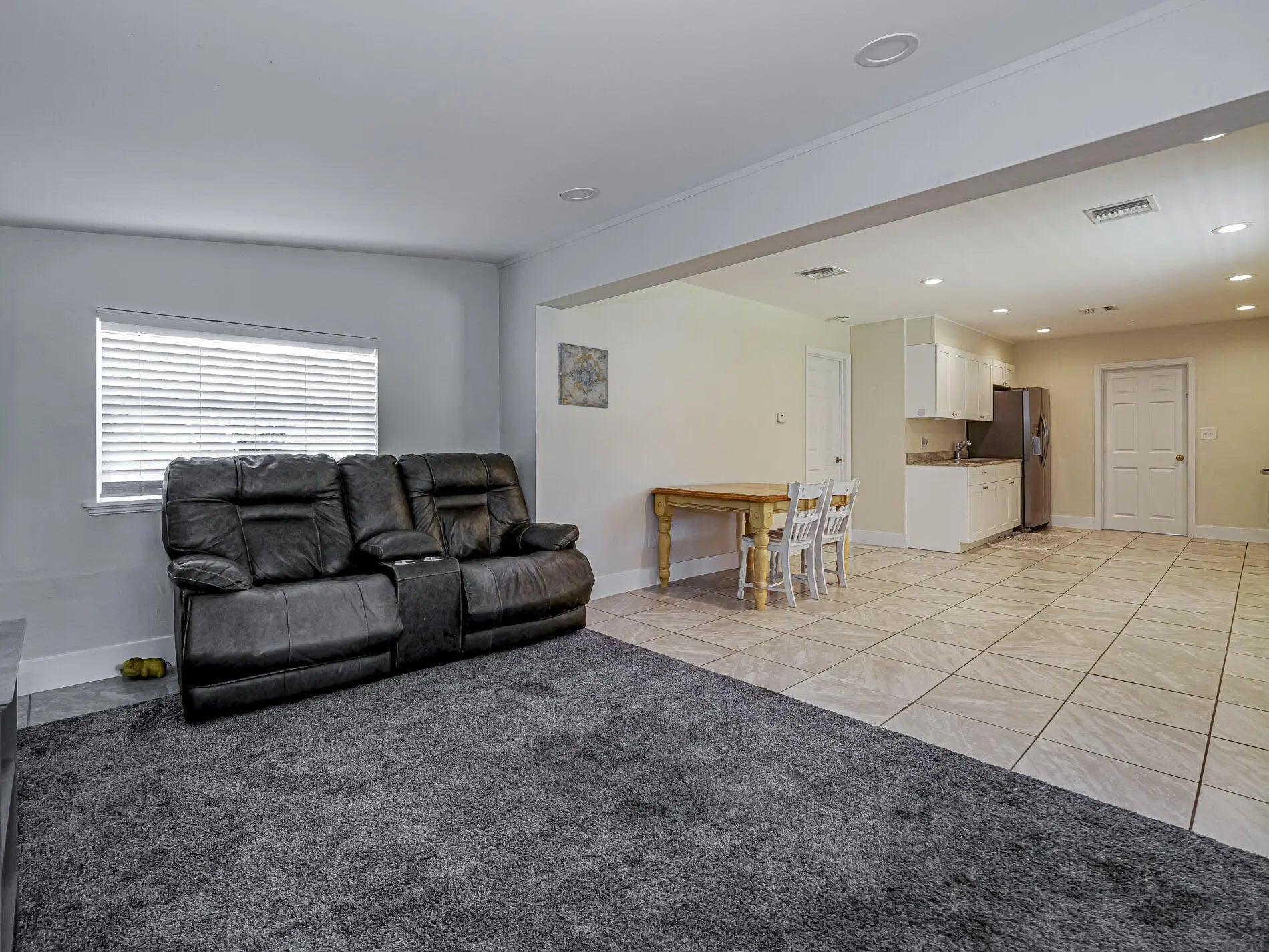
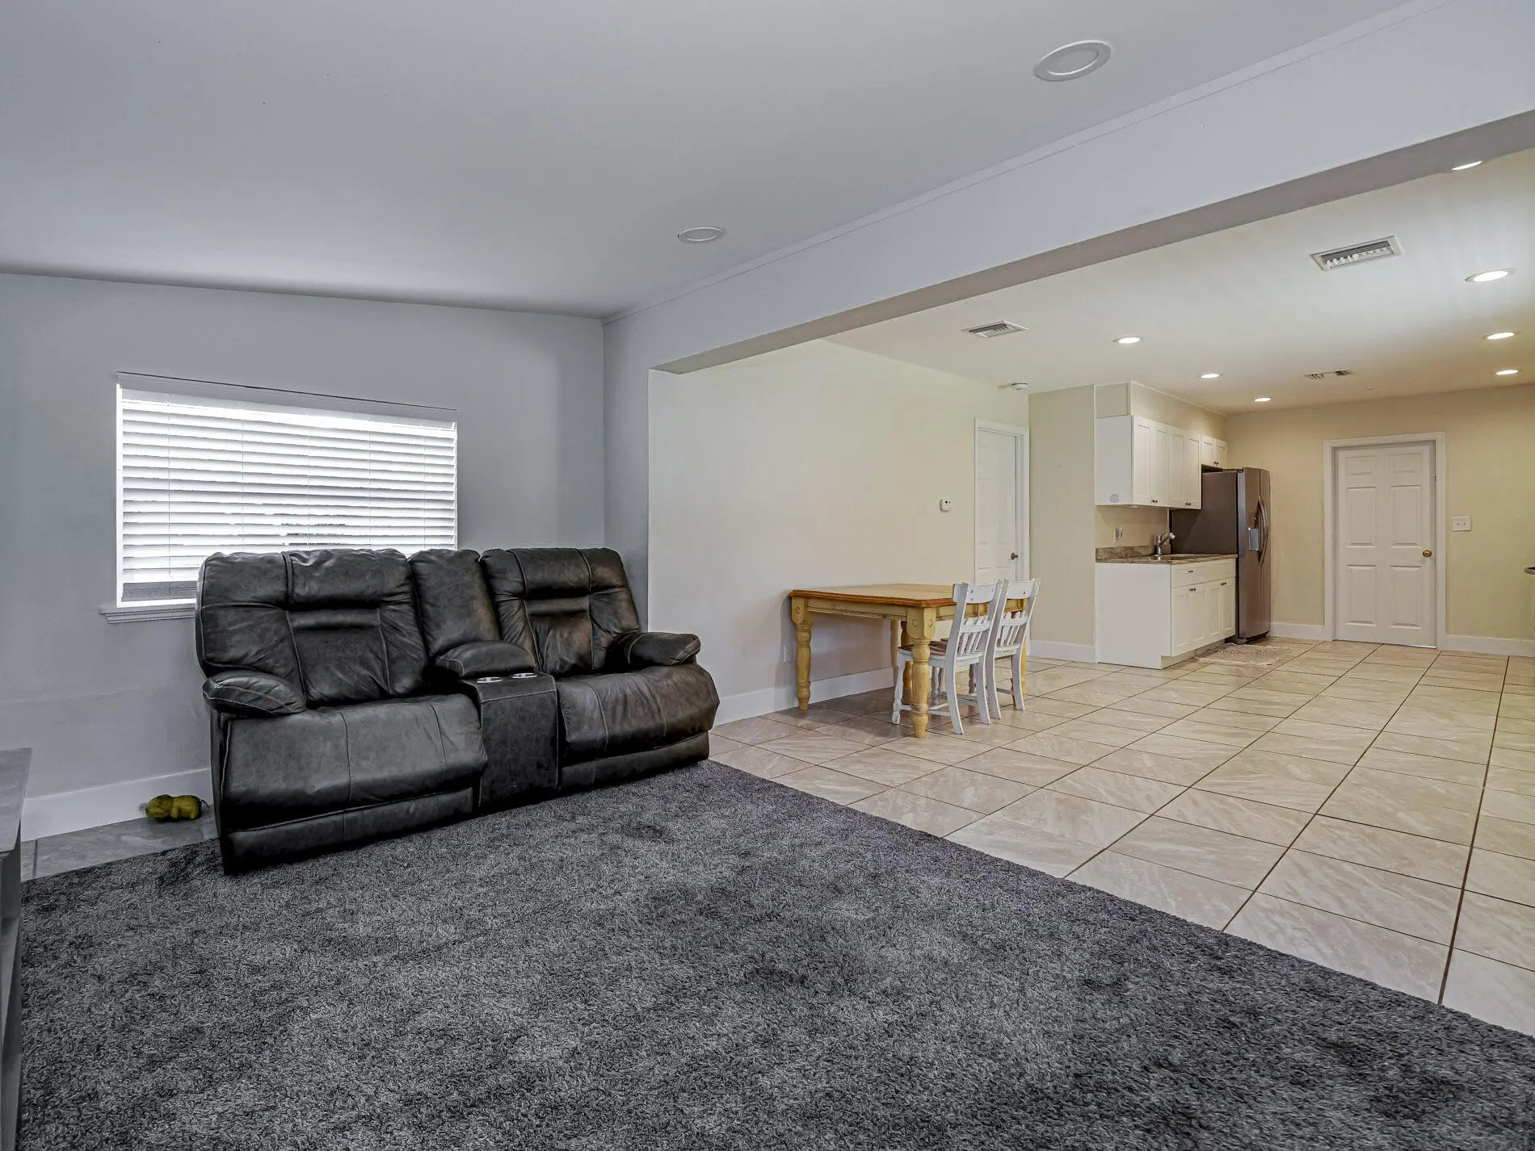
- wall art (583, 376)
